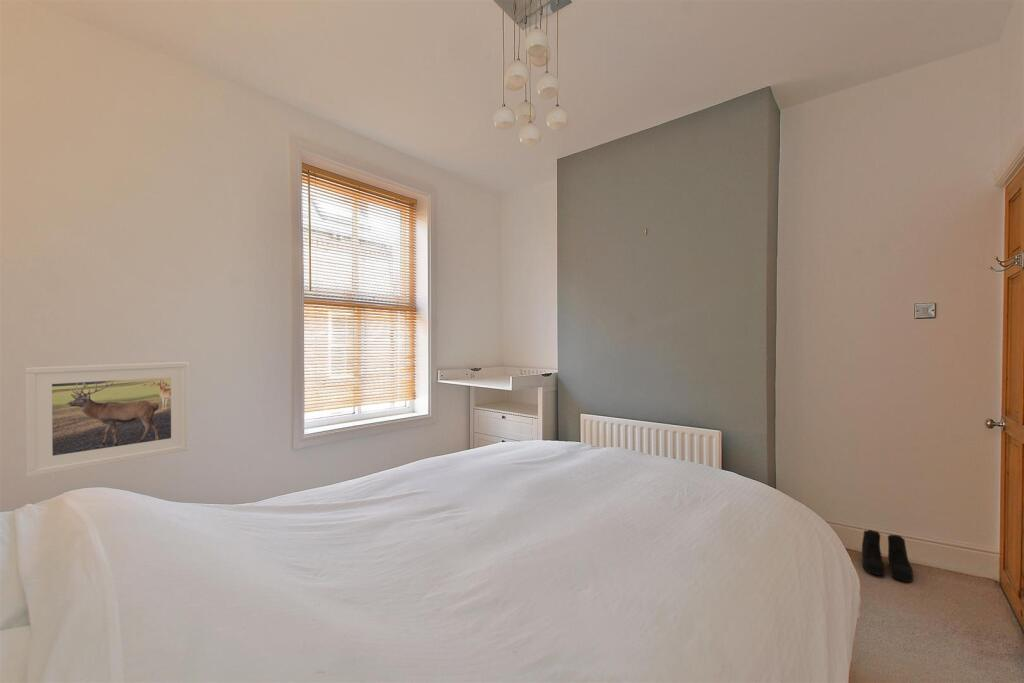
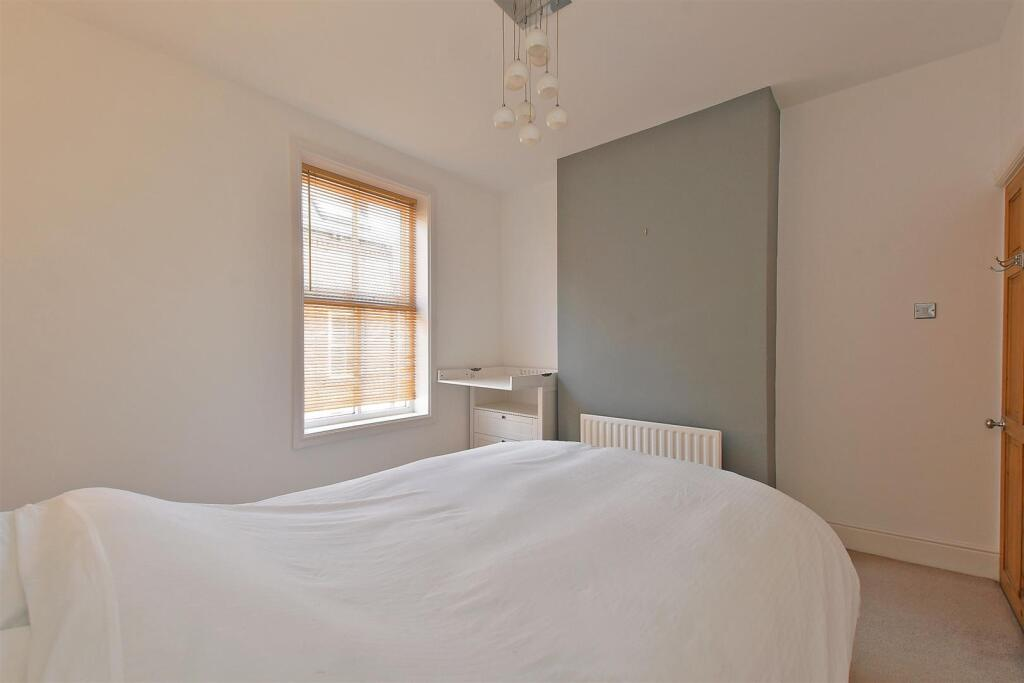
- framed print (116, 413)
- boots (888, 552)
